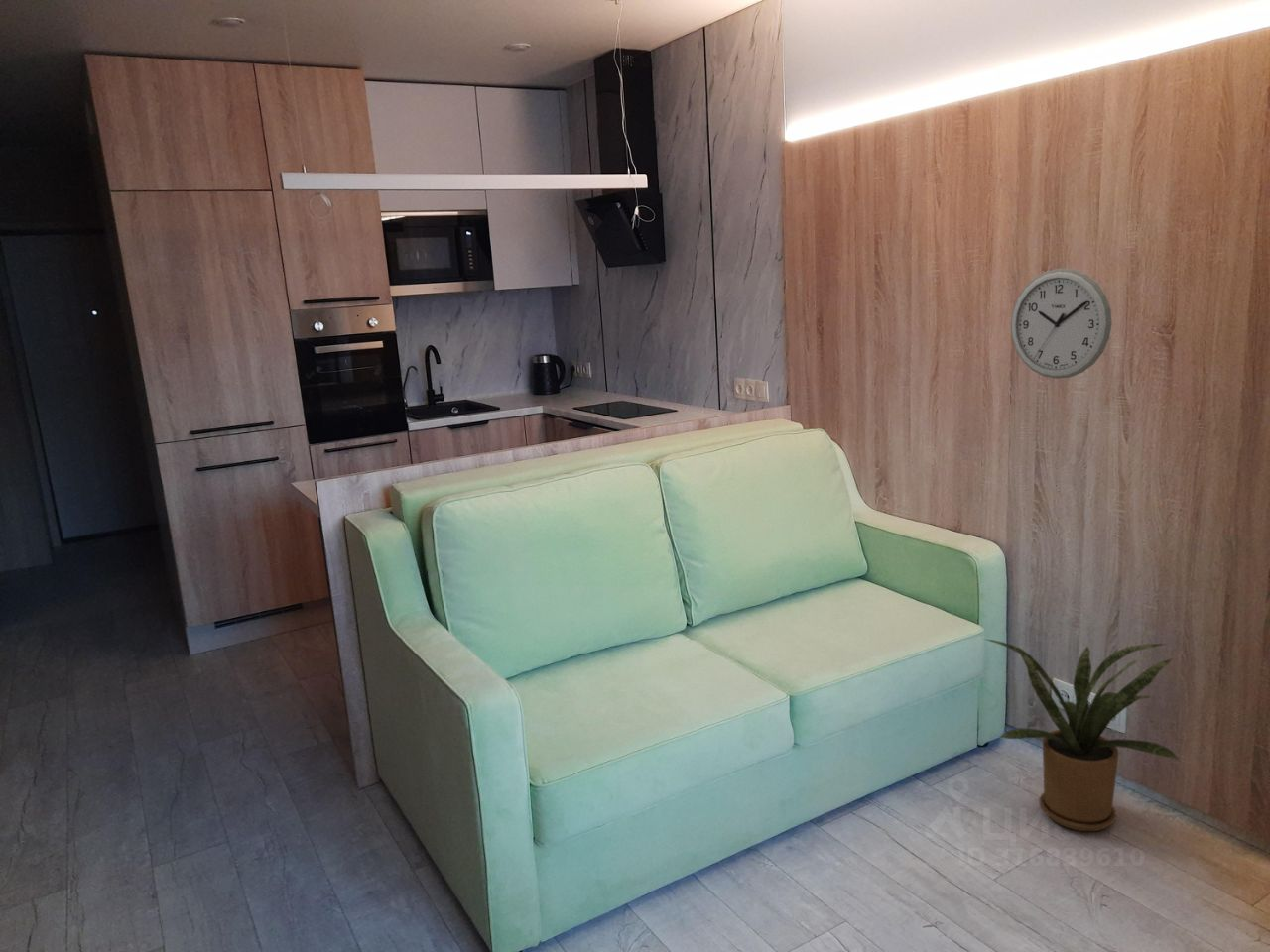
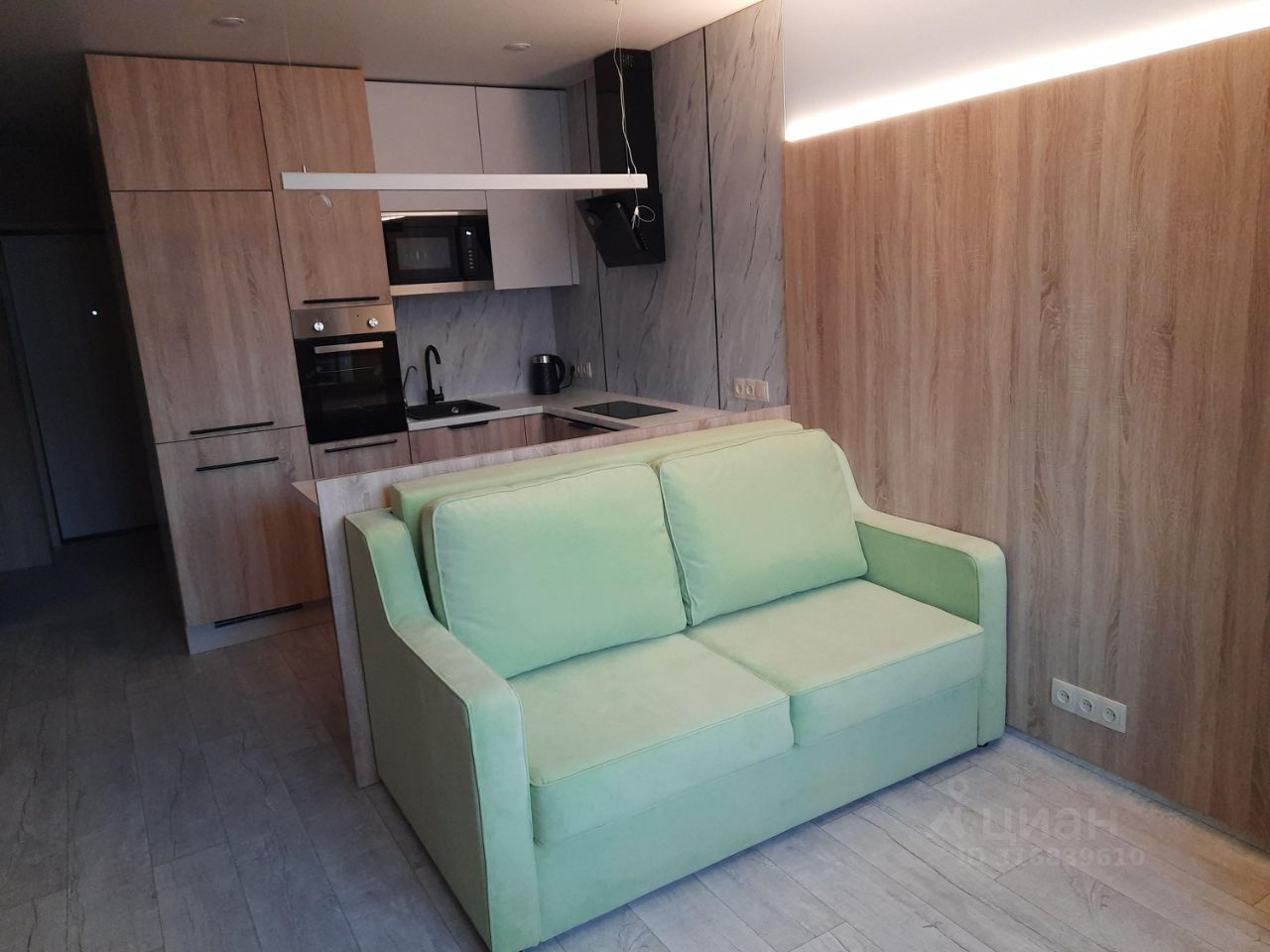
- house plant (1083, 721)
- wall clock (1057, 324)
